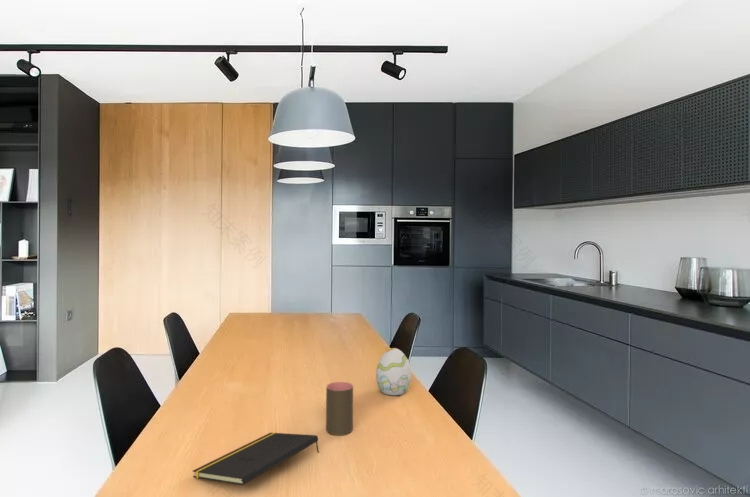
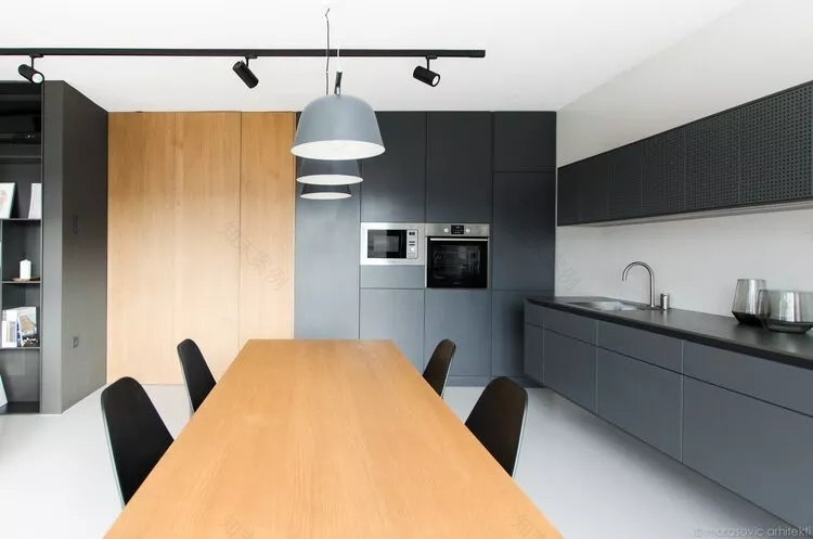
- notepad (258, 455)
- decorative egg (393, 369)
- cup (339, 407)
